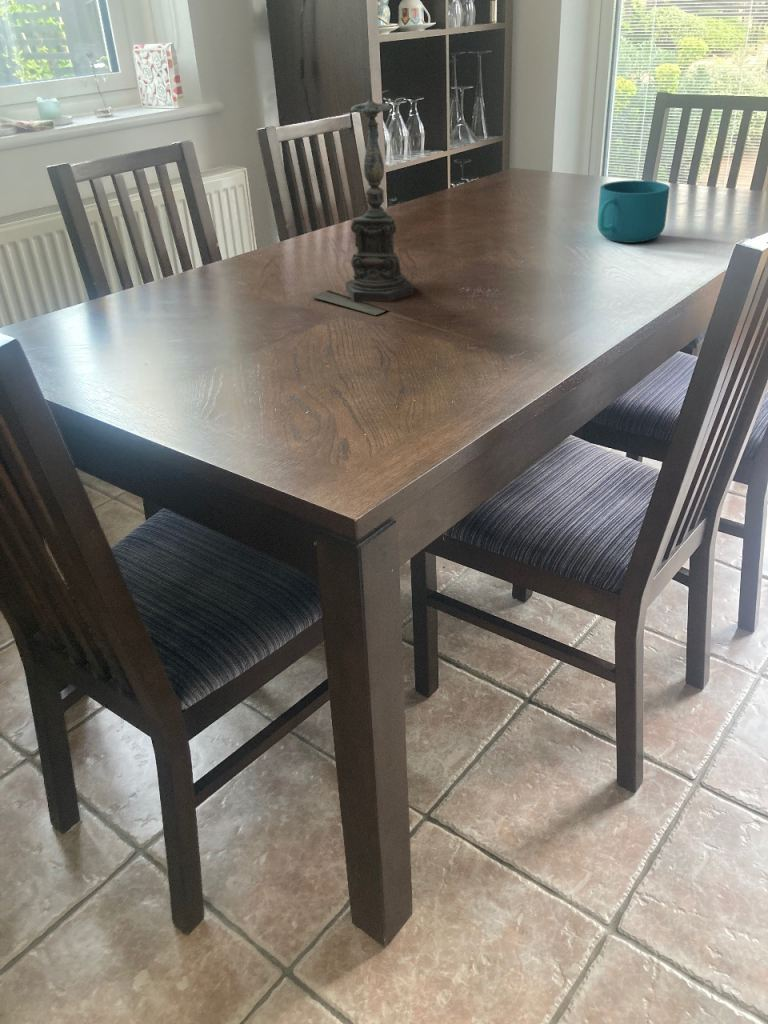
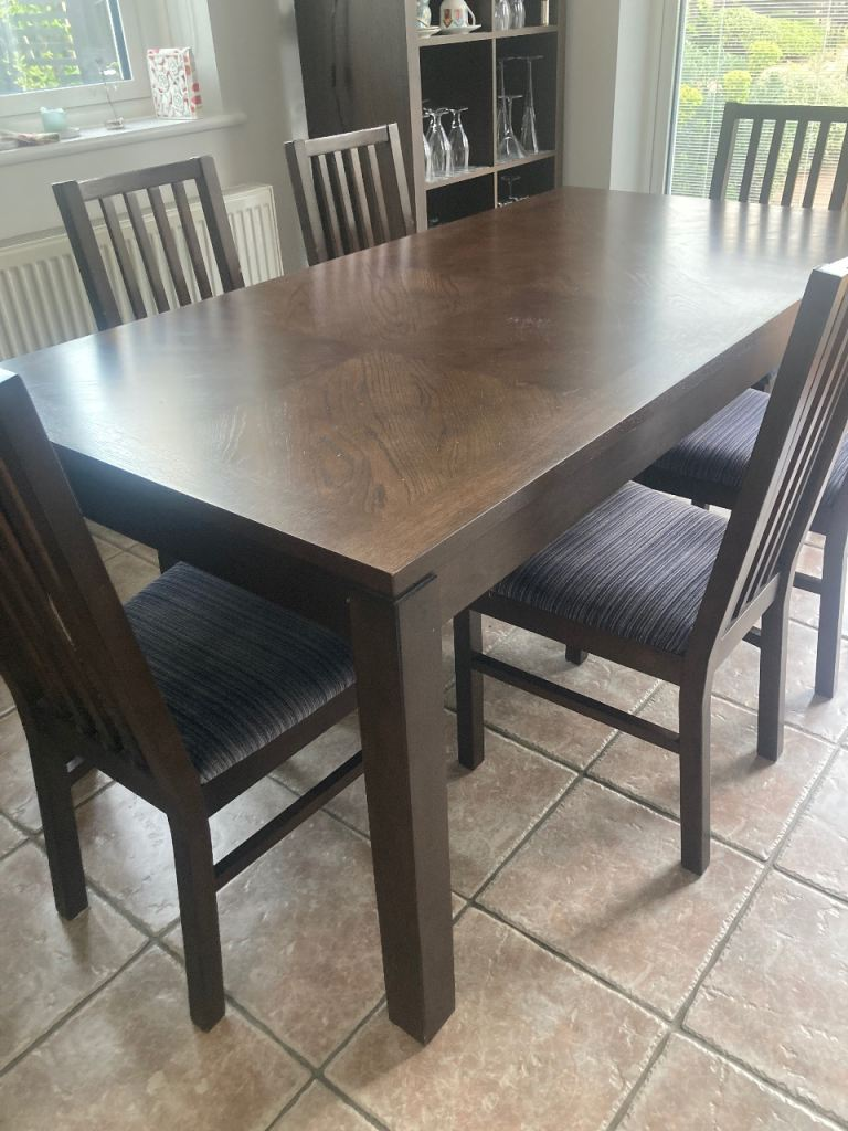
- cup (626, 214)
- candle holder (373, 188)
